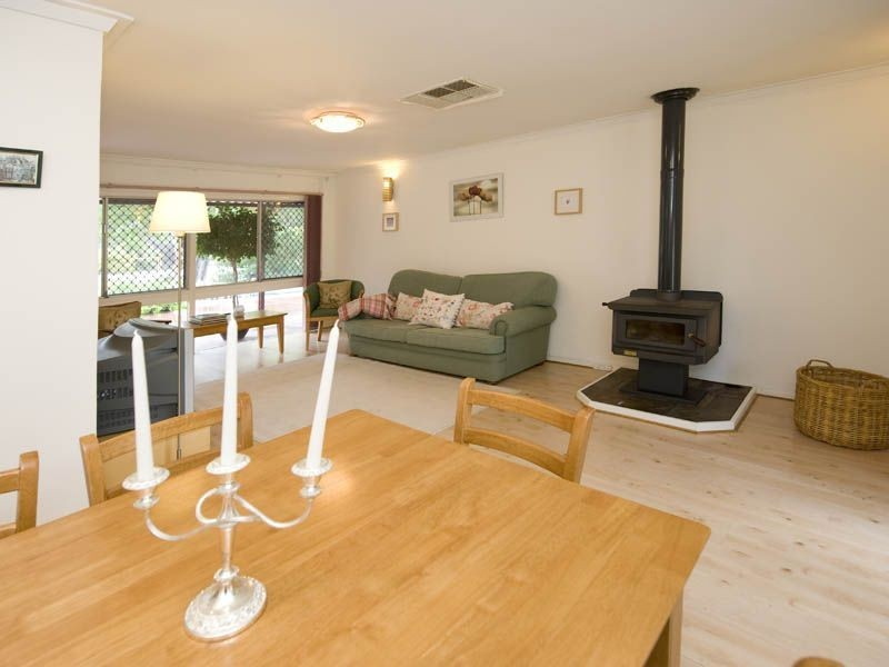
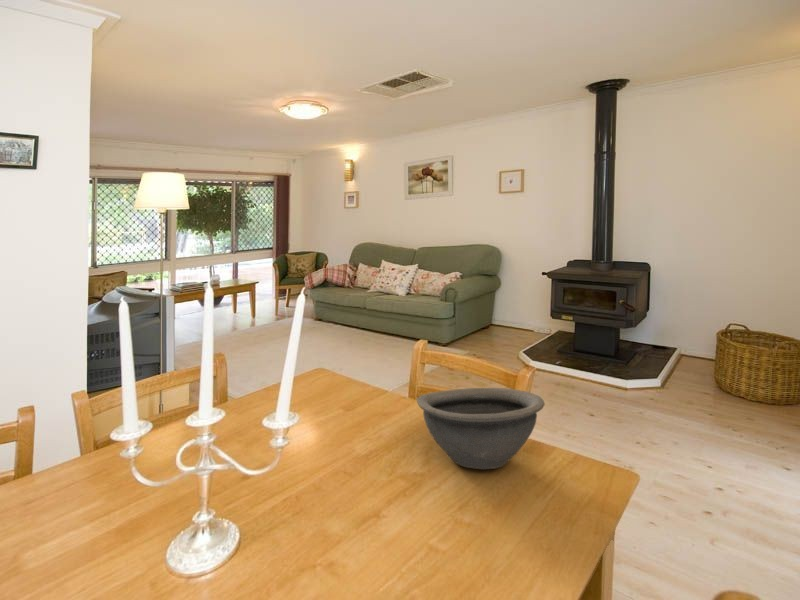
+ bowl (476, 427)
